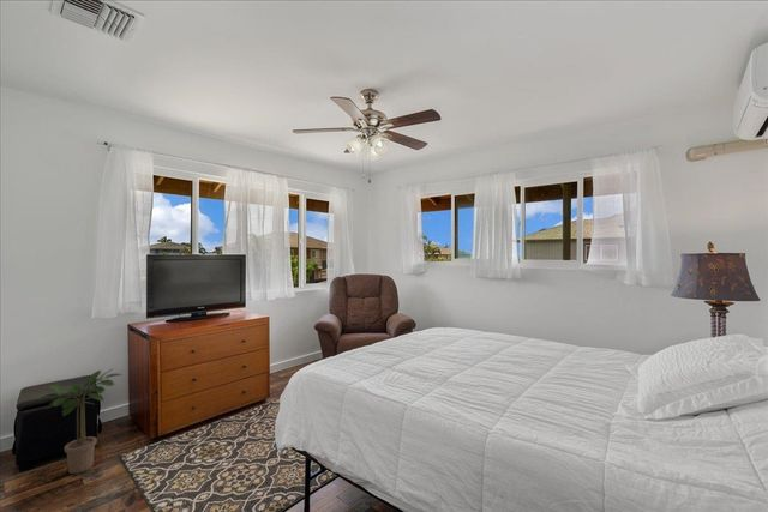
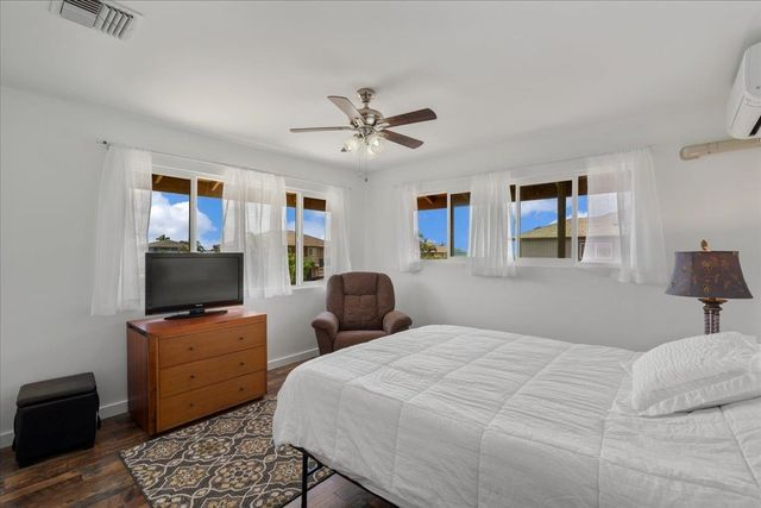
- potted plant (83, 417)
